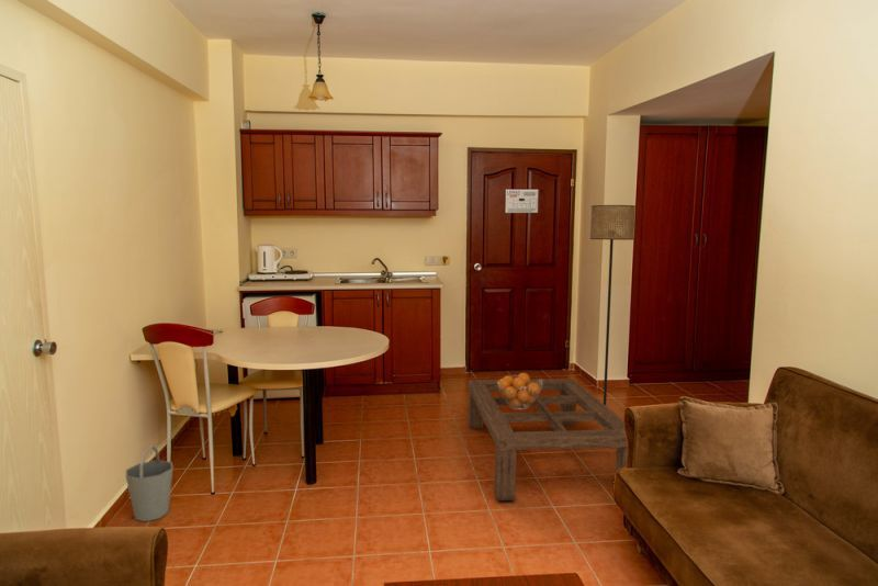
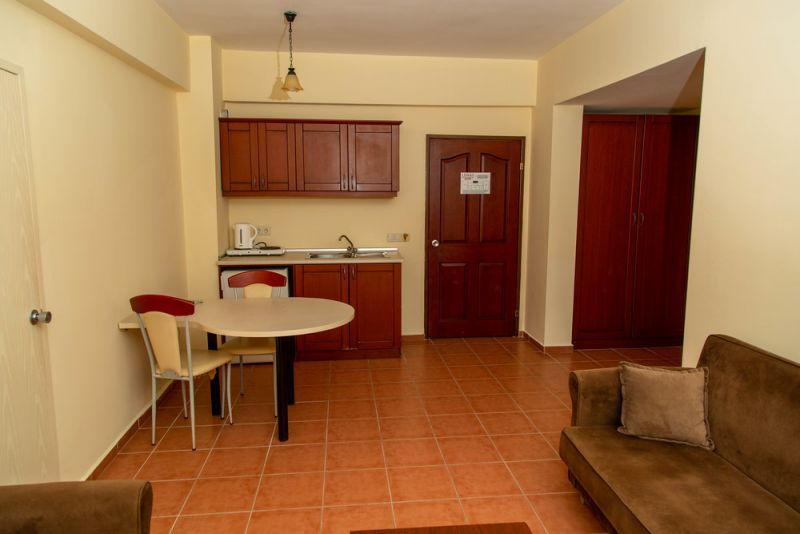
- floor lamp (608, 313)
- fruit basket (519, 390)
- coffee table (541, 431)
- bucket (149, 481)
